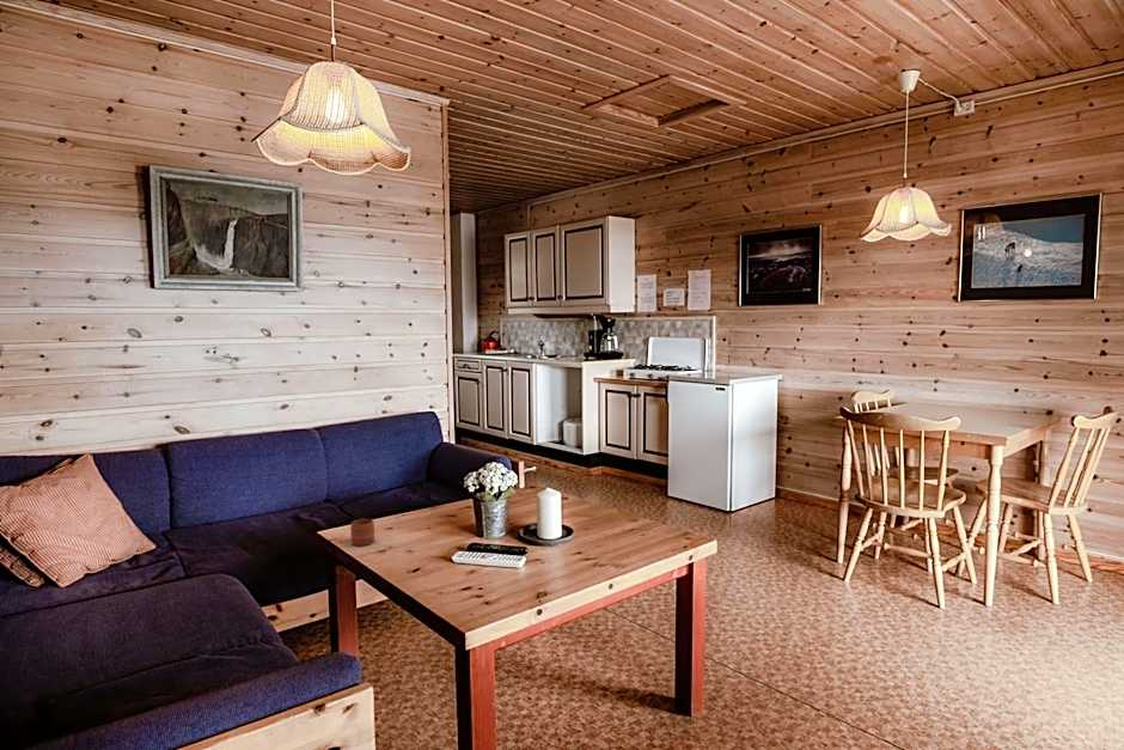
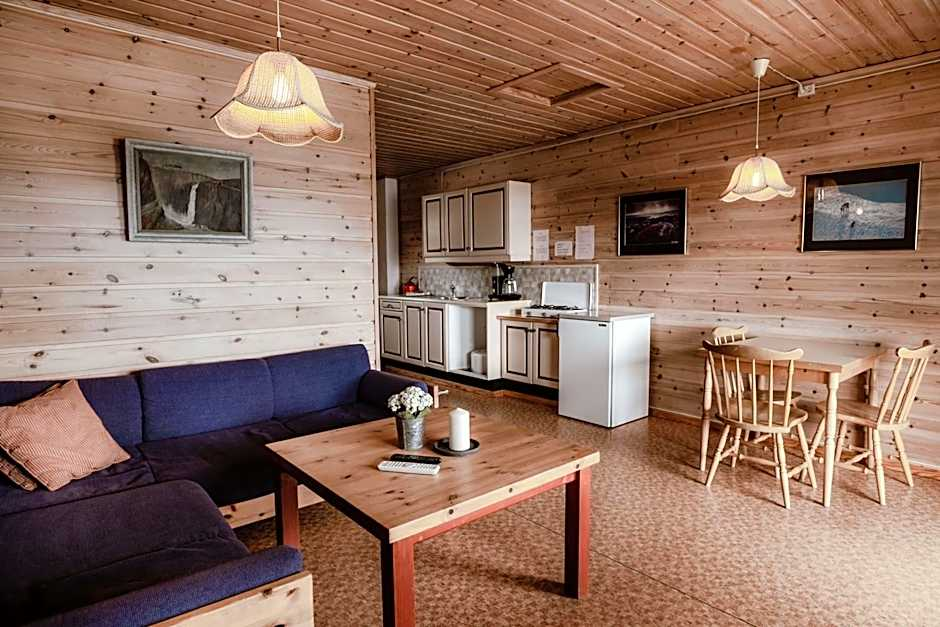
- mug (364, 530)
